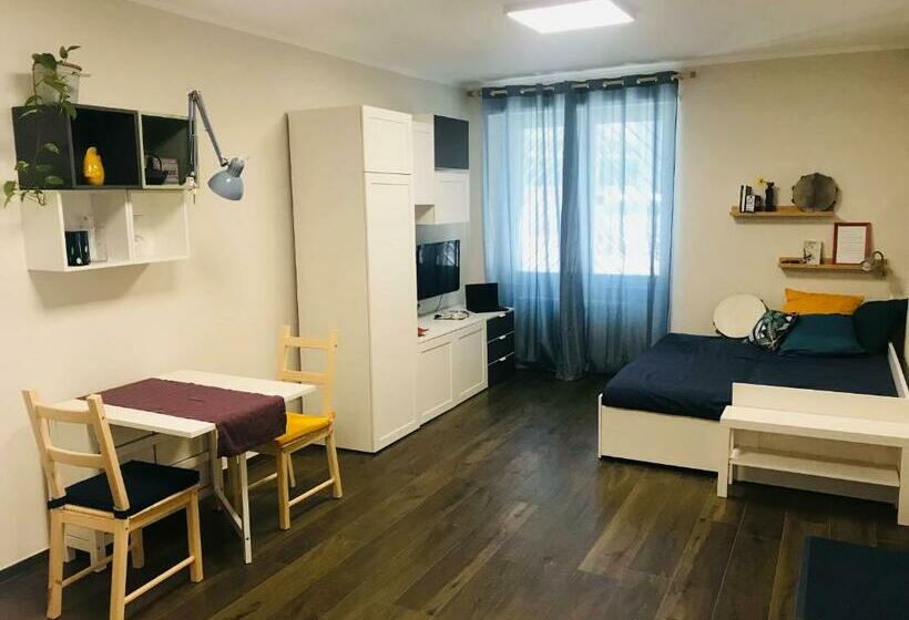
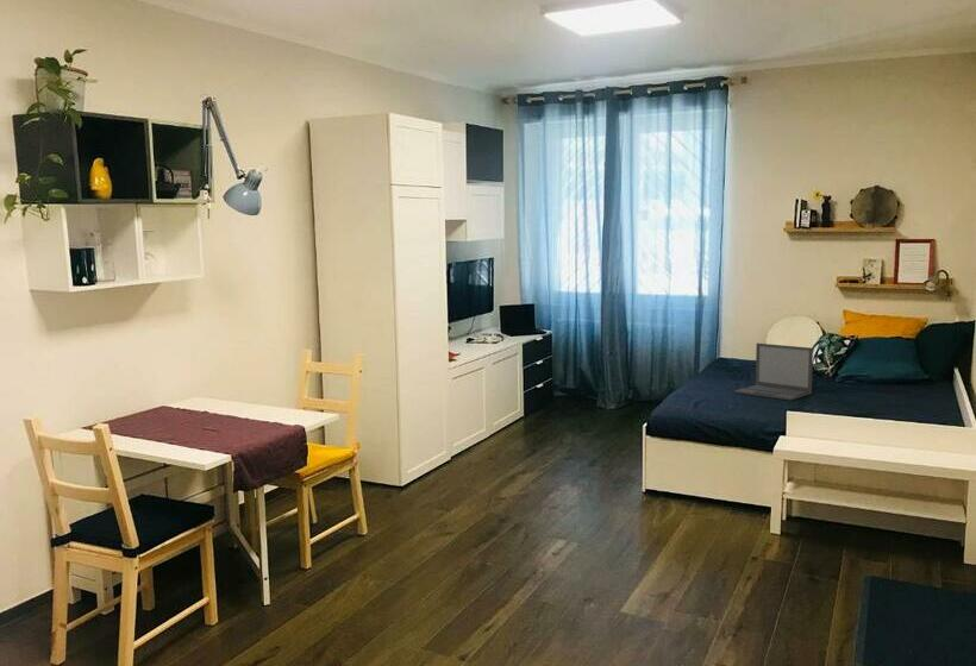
+ laptop (772, 370)
